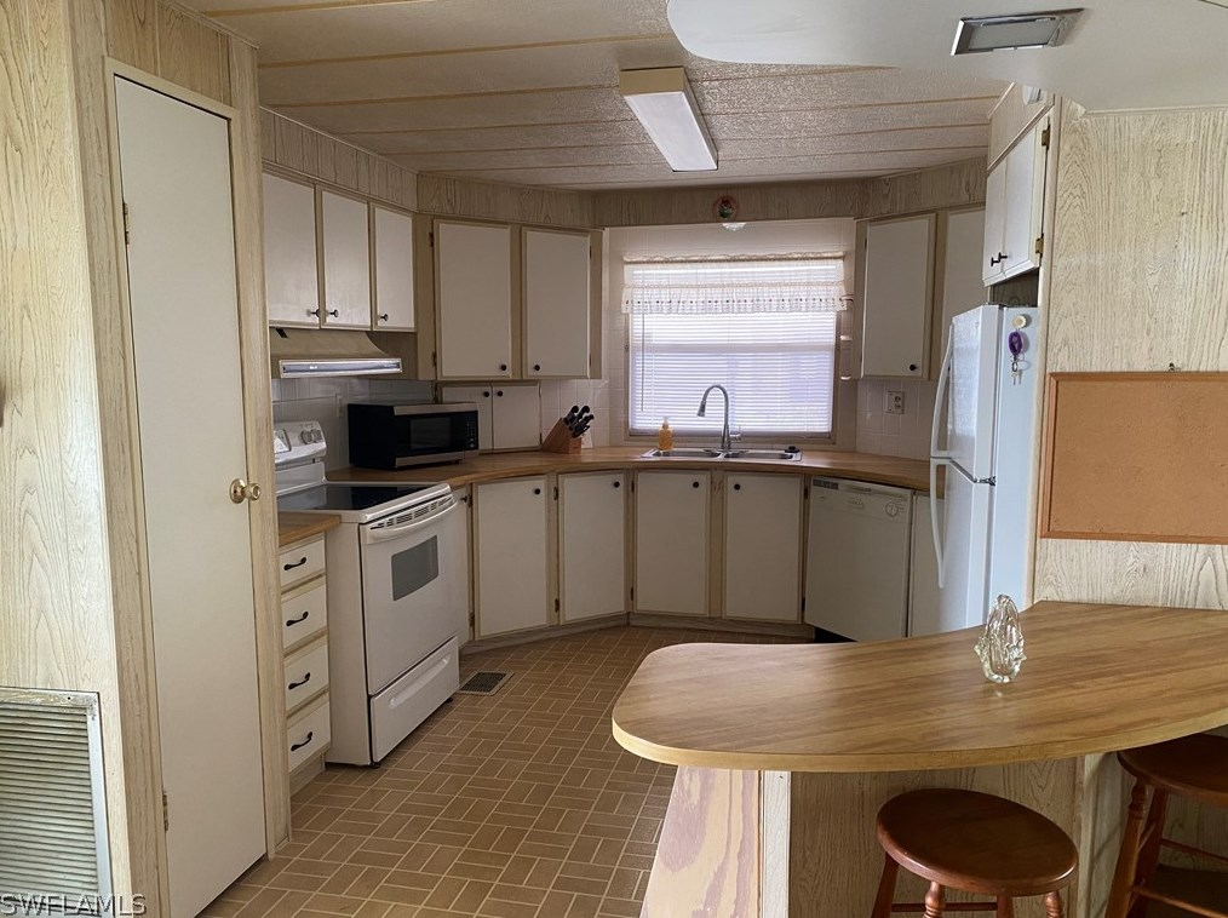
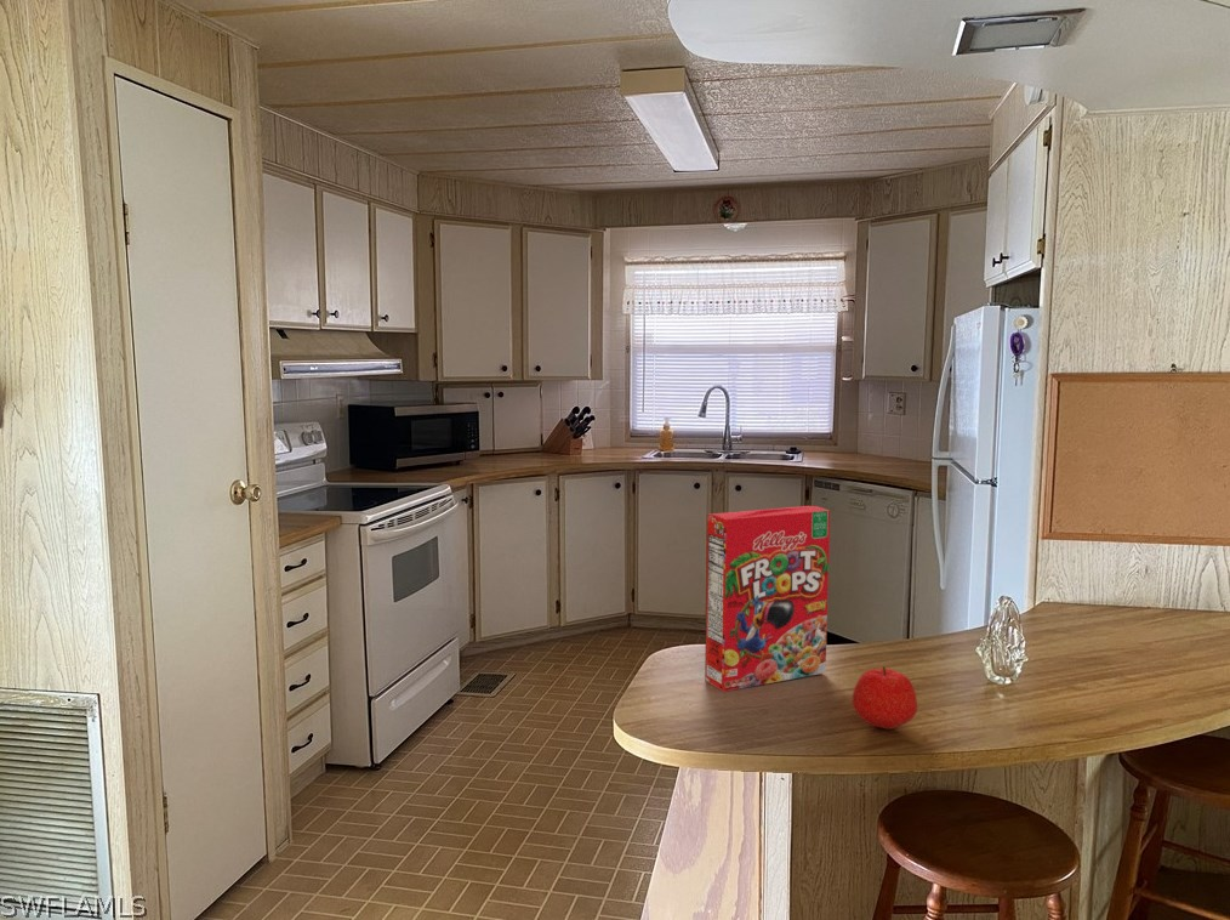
+ apple (884, 697)
+ cereal box (767, 594)
